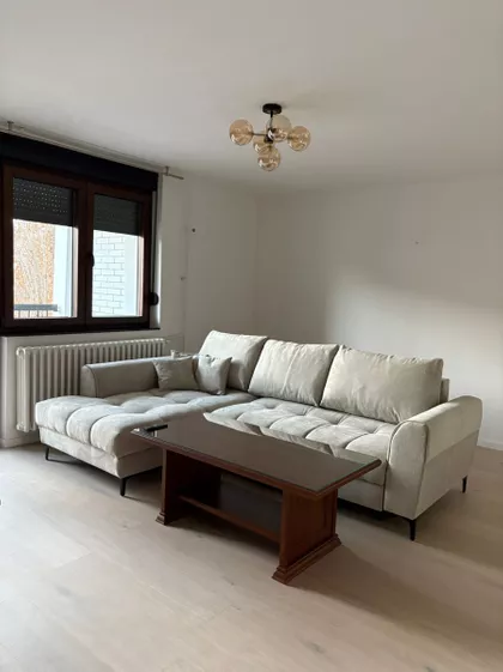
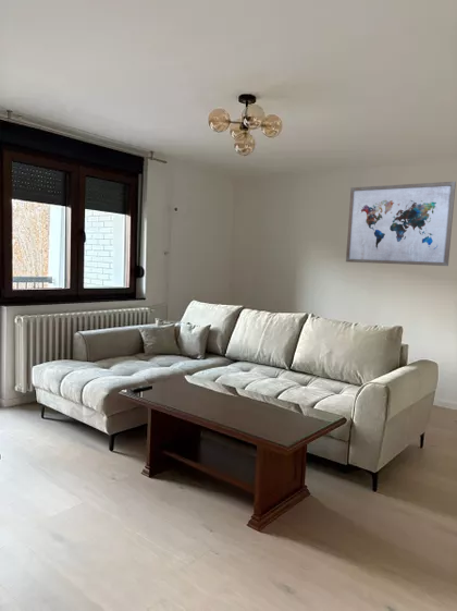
+ wall art (396, 224)
